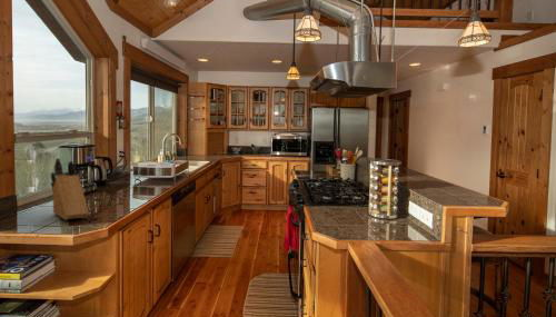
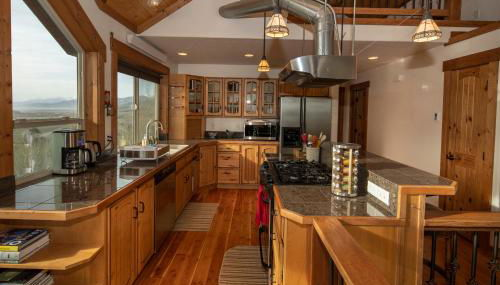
- knife block (68, 187)
